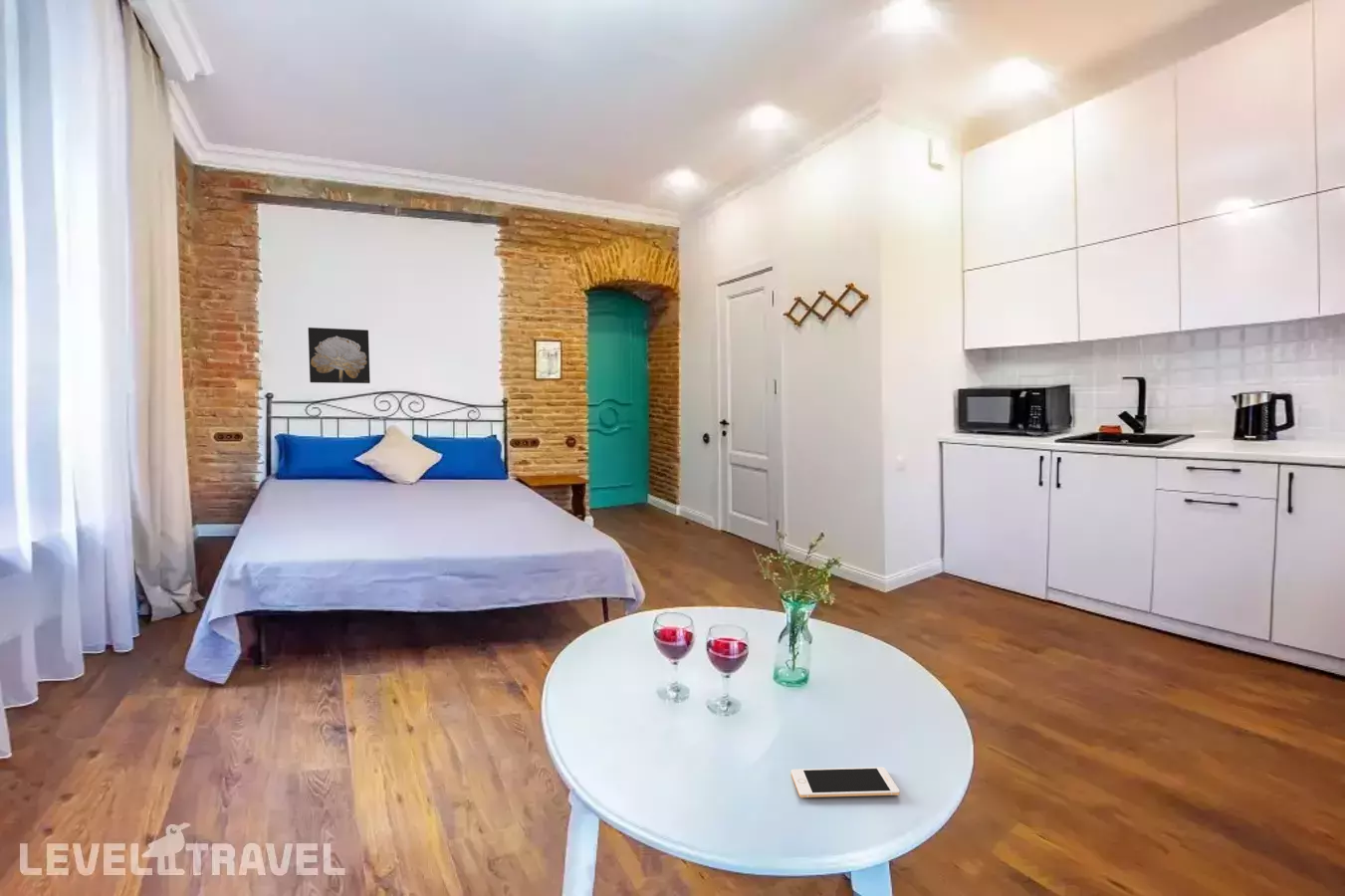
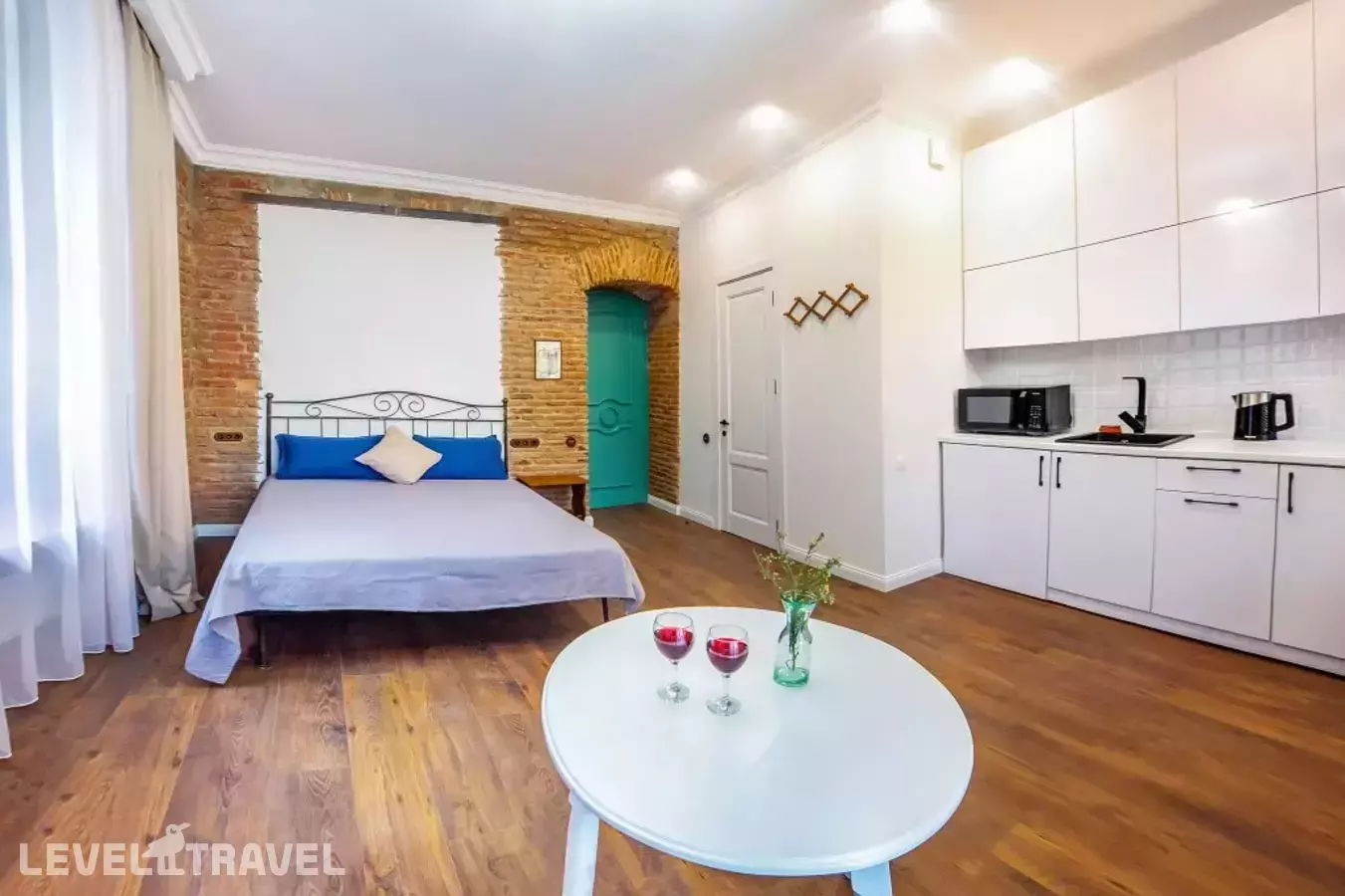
- cell phone (843, 782)
- wall art (339, 355)
